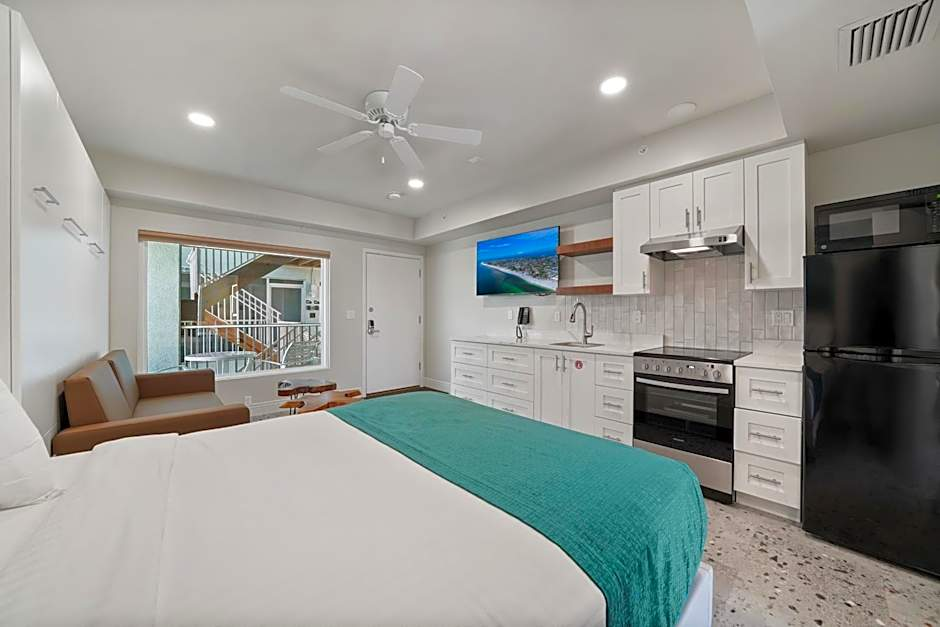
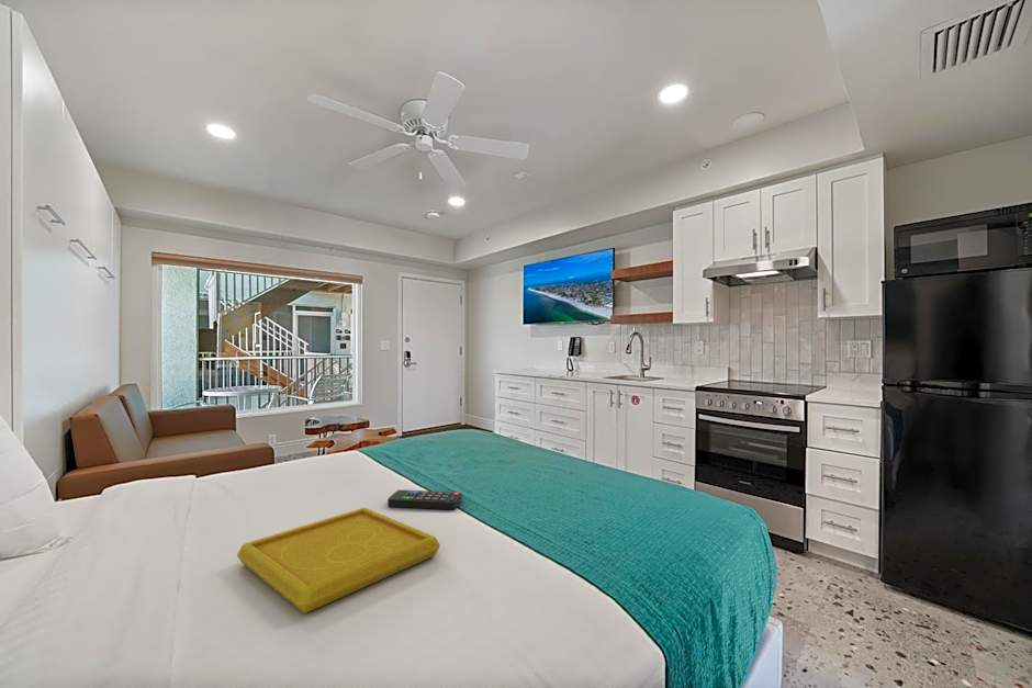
+ serving tray (340, 550)
+ remote control (425, 498)
